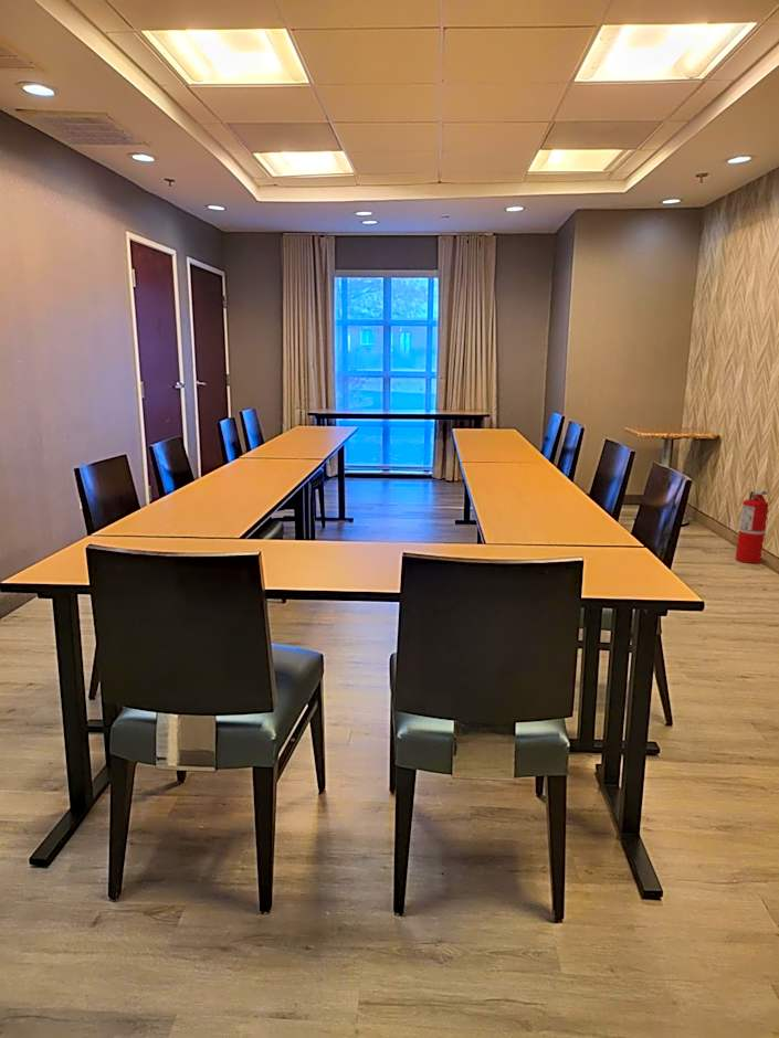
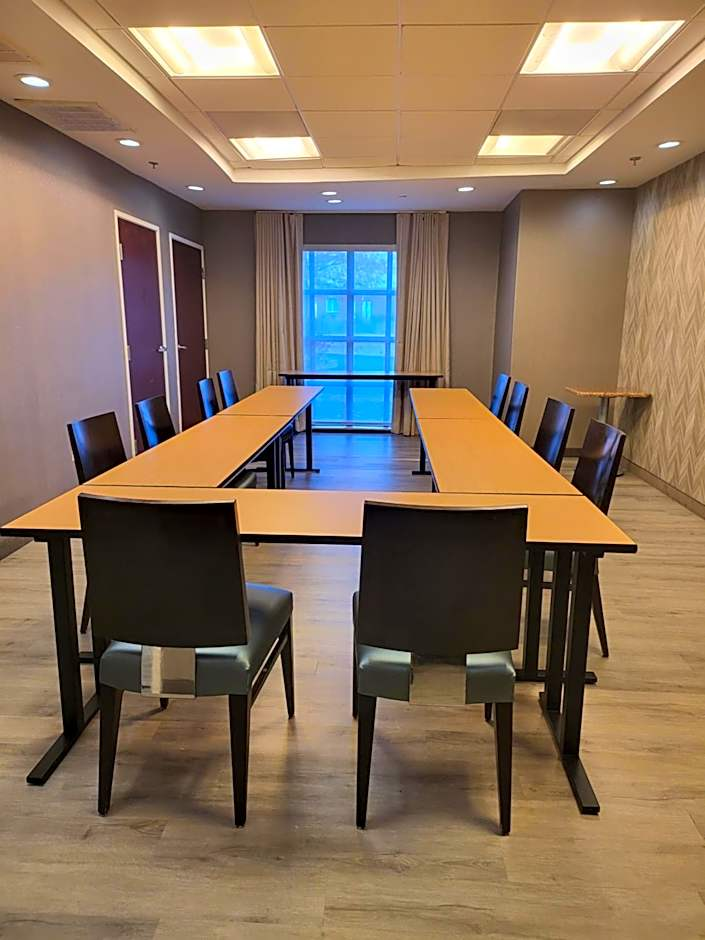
- fire extinguisher (752, 525)
